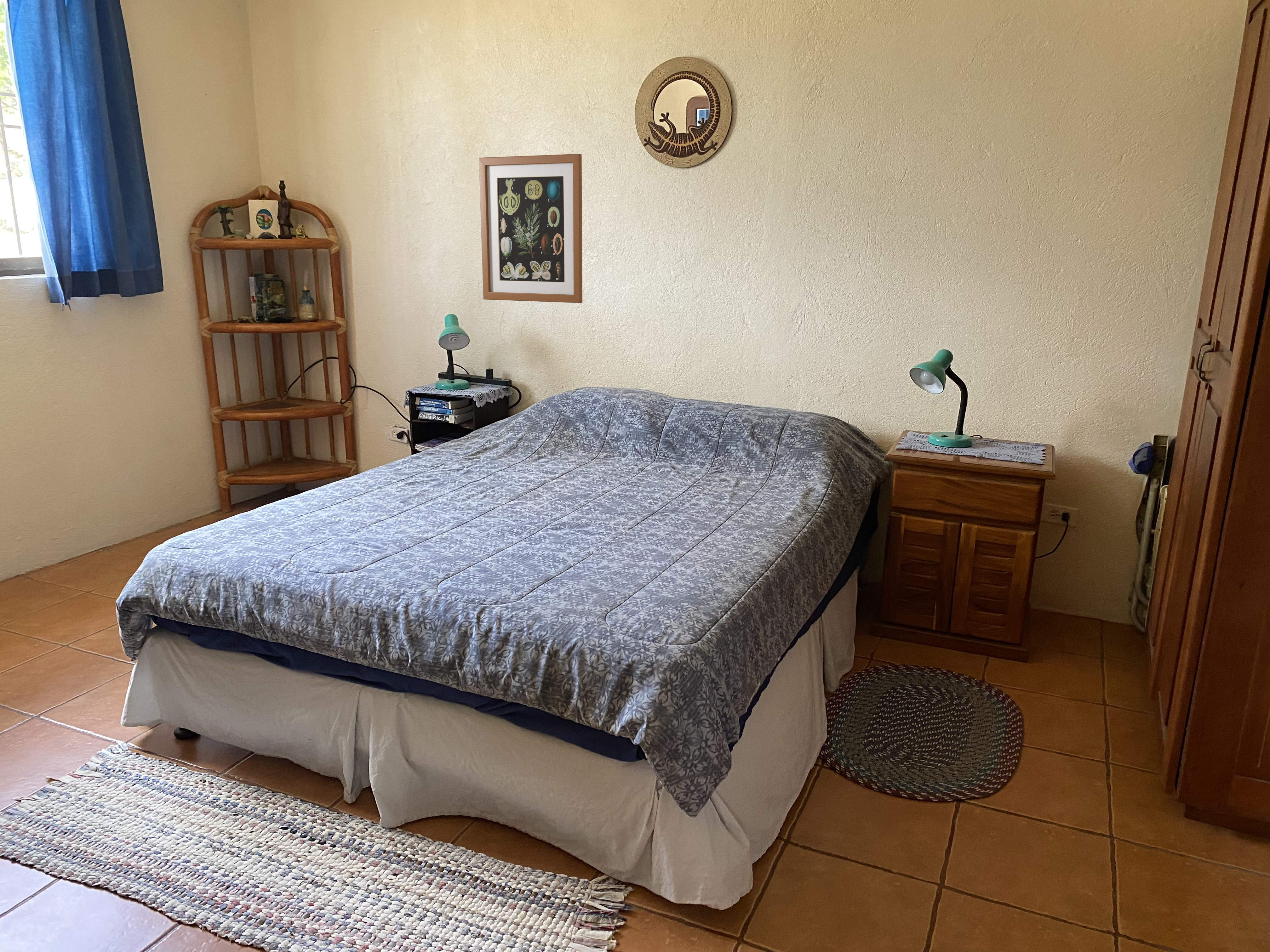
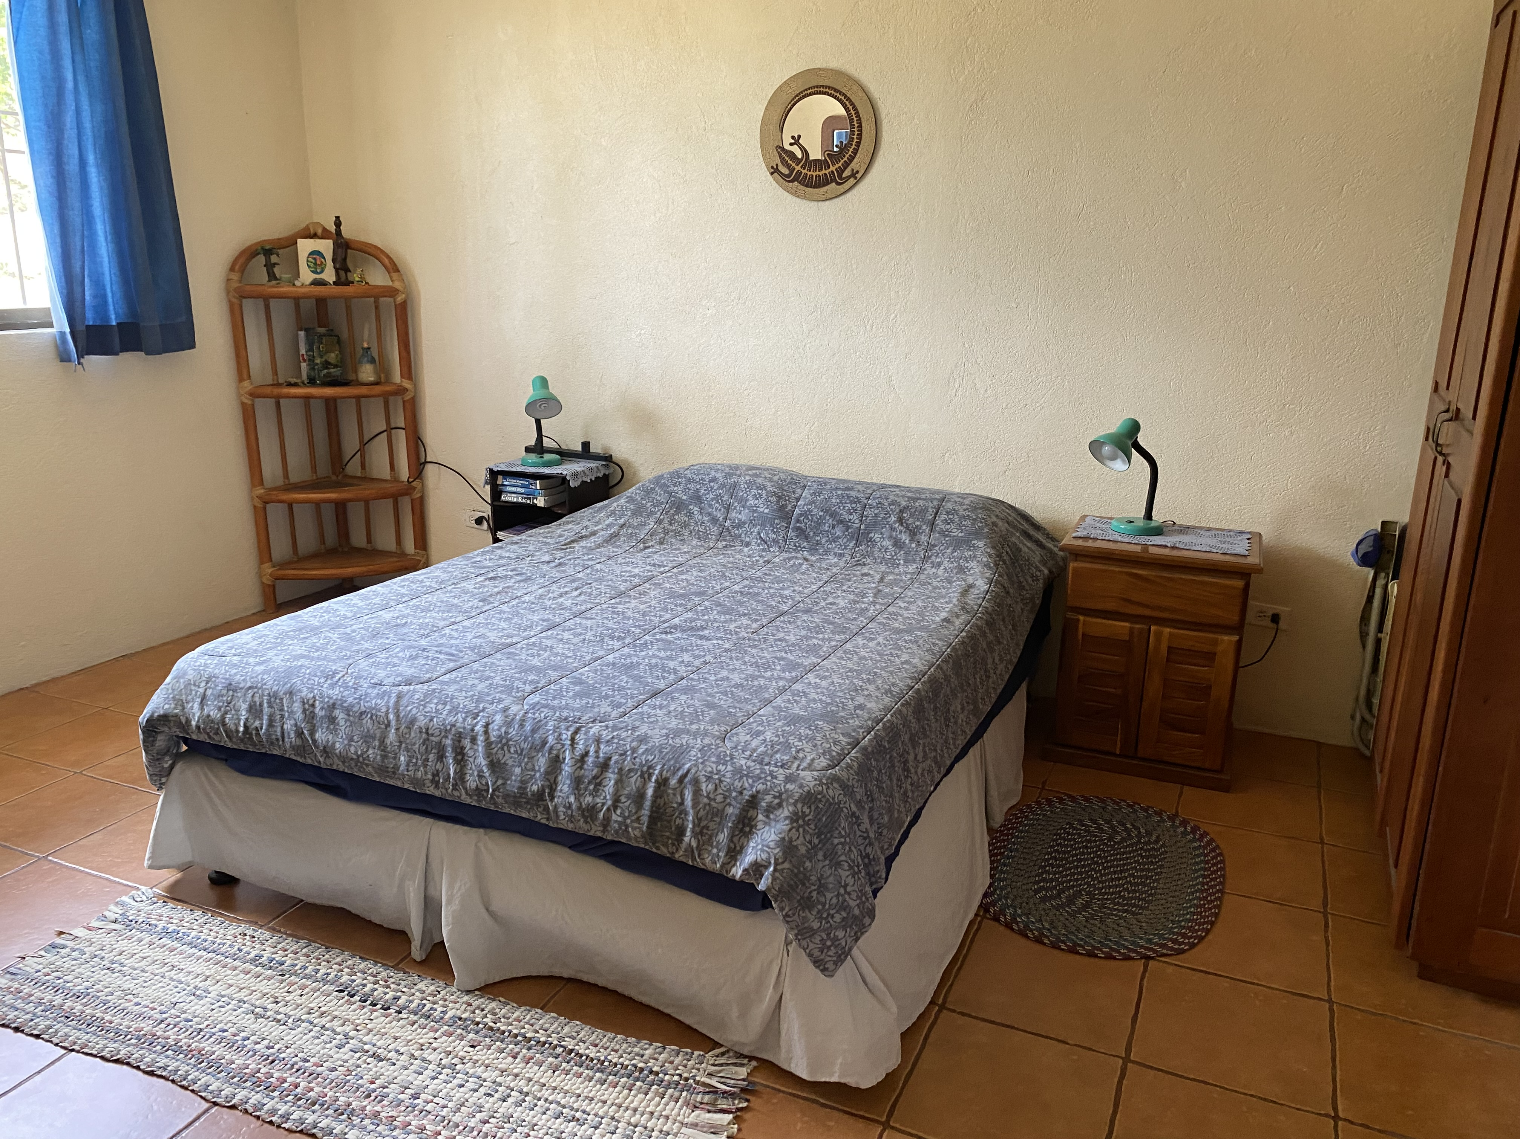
- wall art (530, 230)
